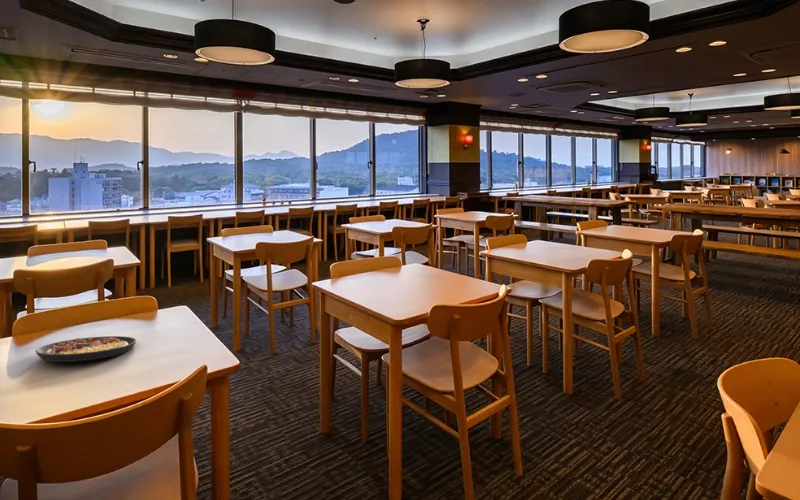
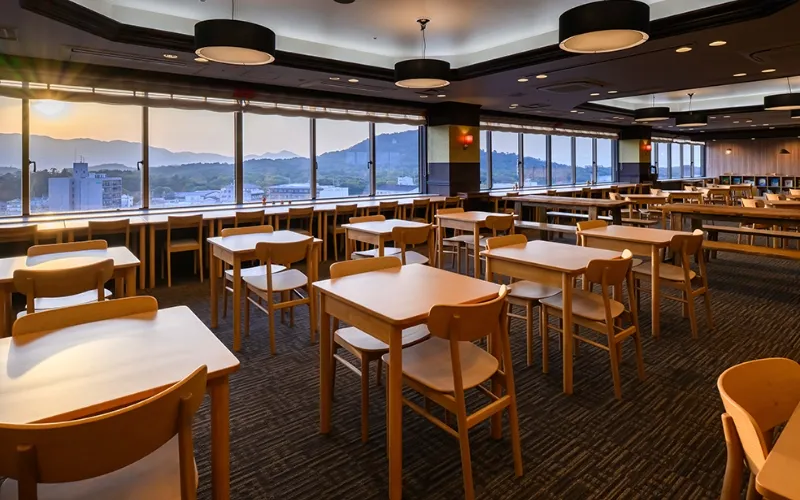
- plate (88, 346)
